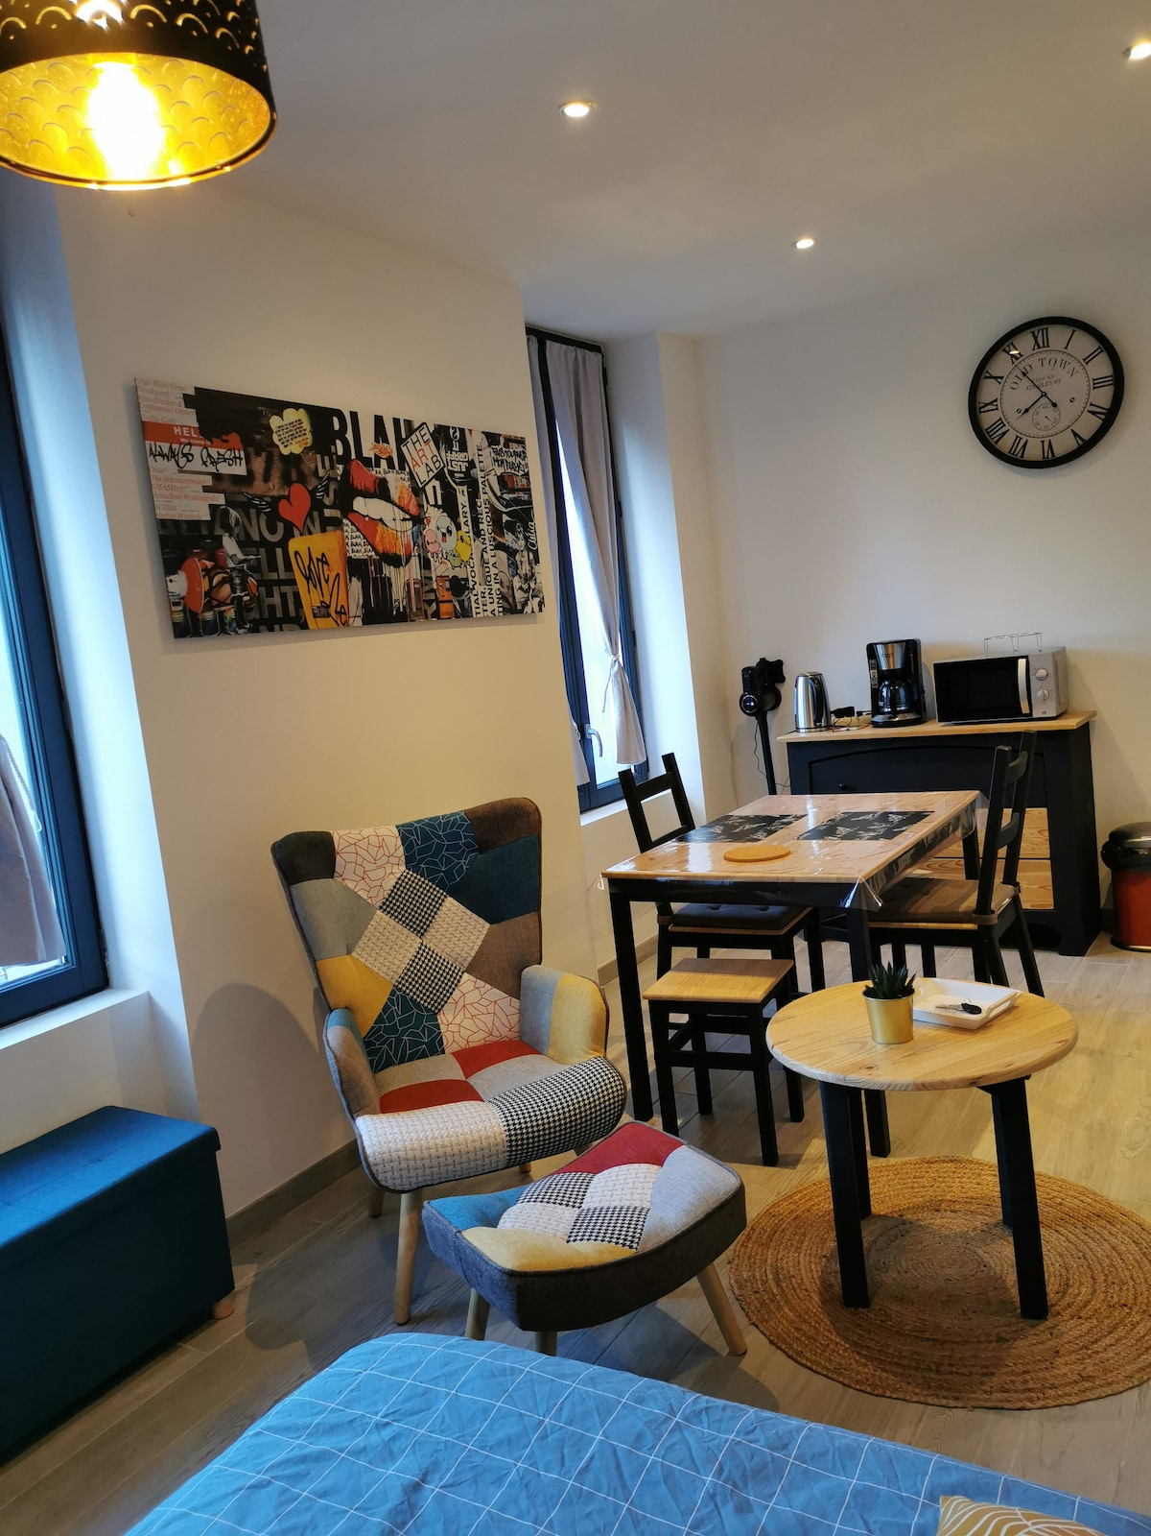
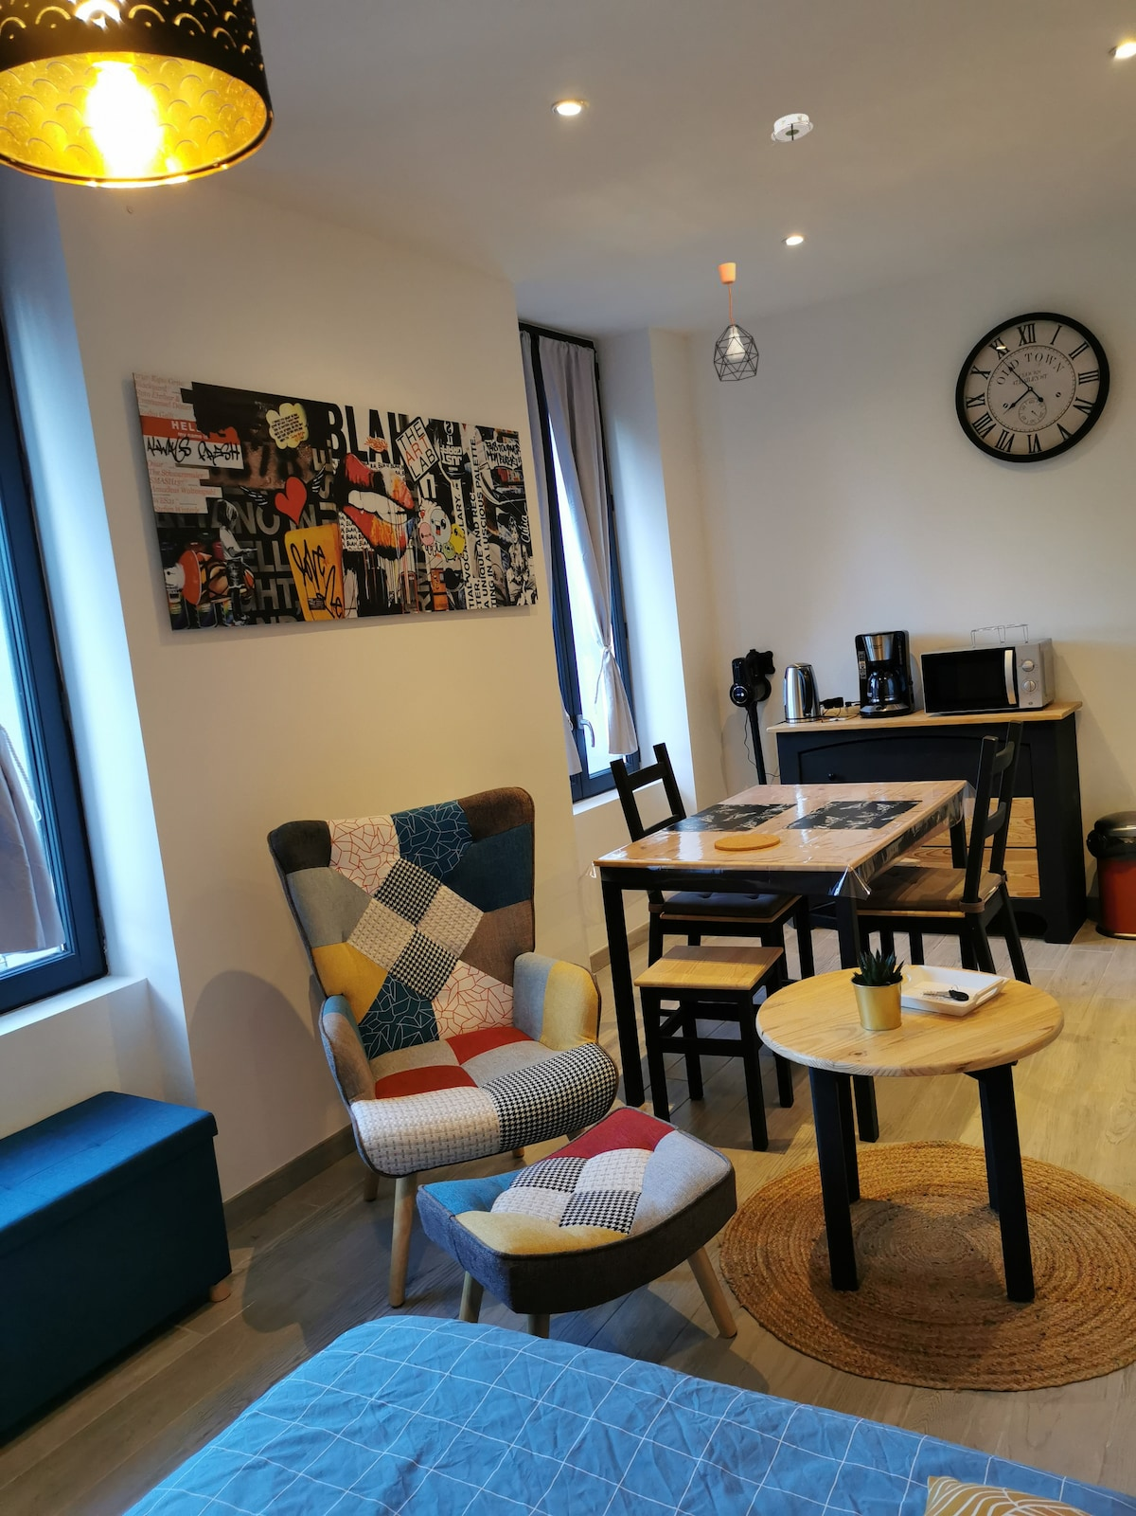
+ pendant light (731, 321)
+ smoke detector (790, 128)
